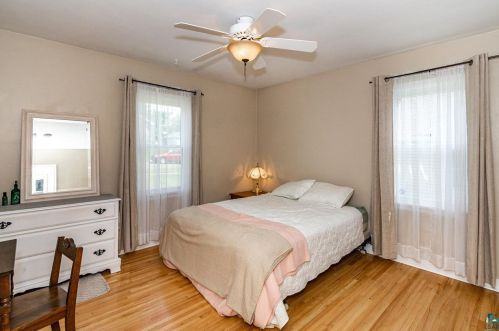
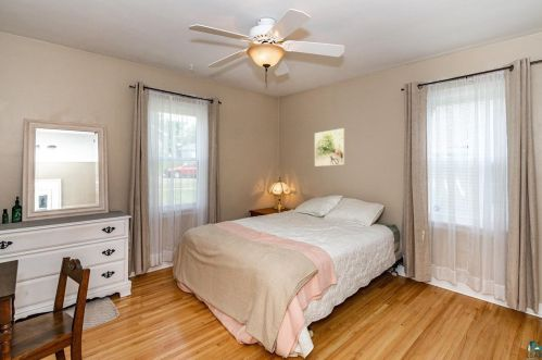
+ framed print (328, 148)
